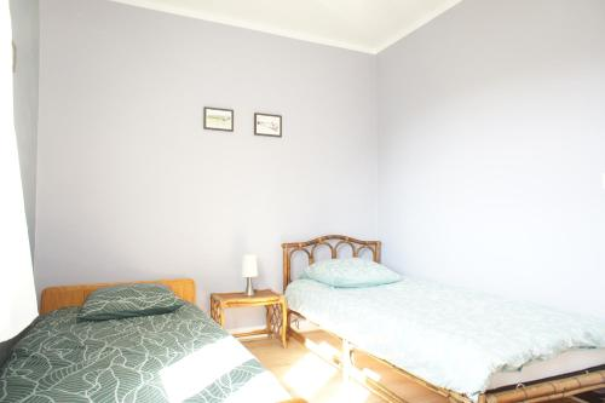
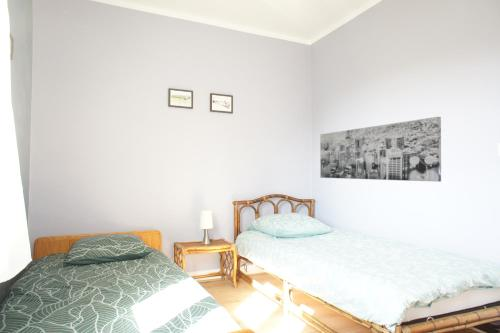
+ wall art (368, 153)
